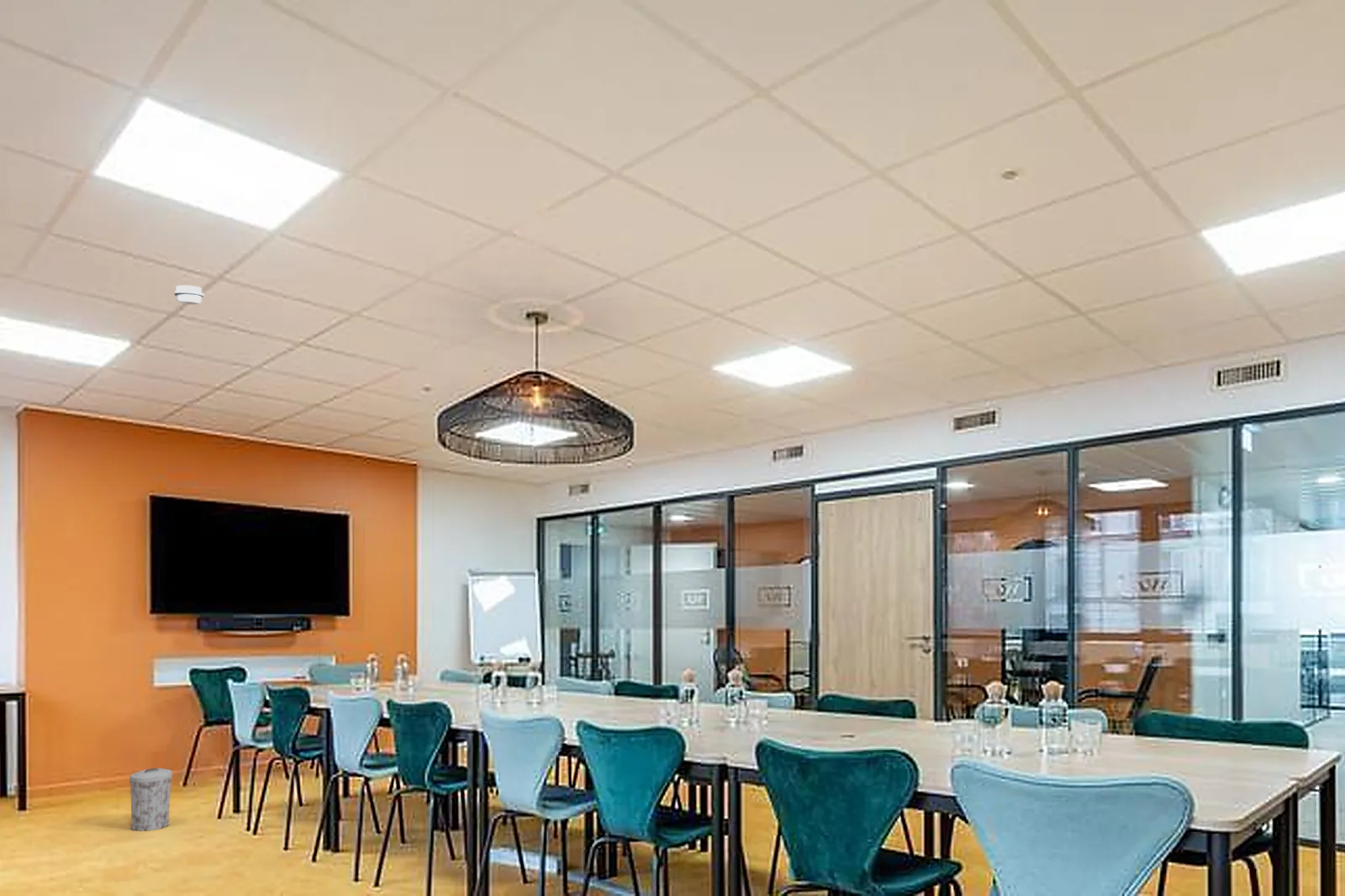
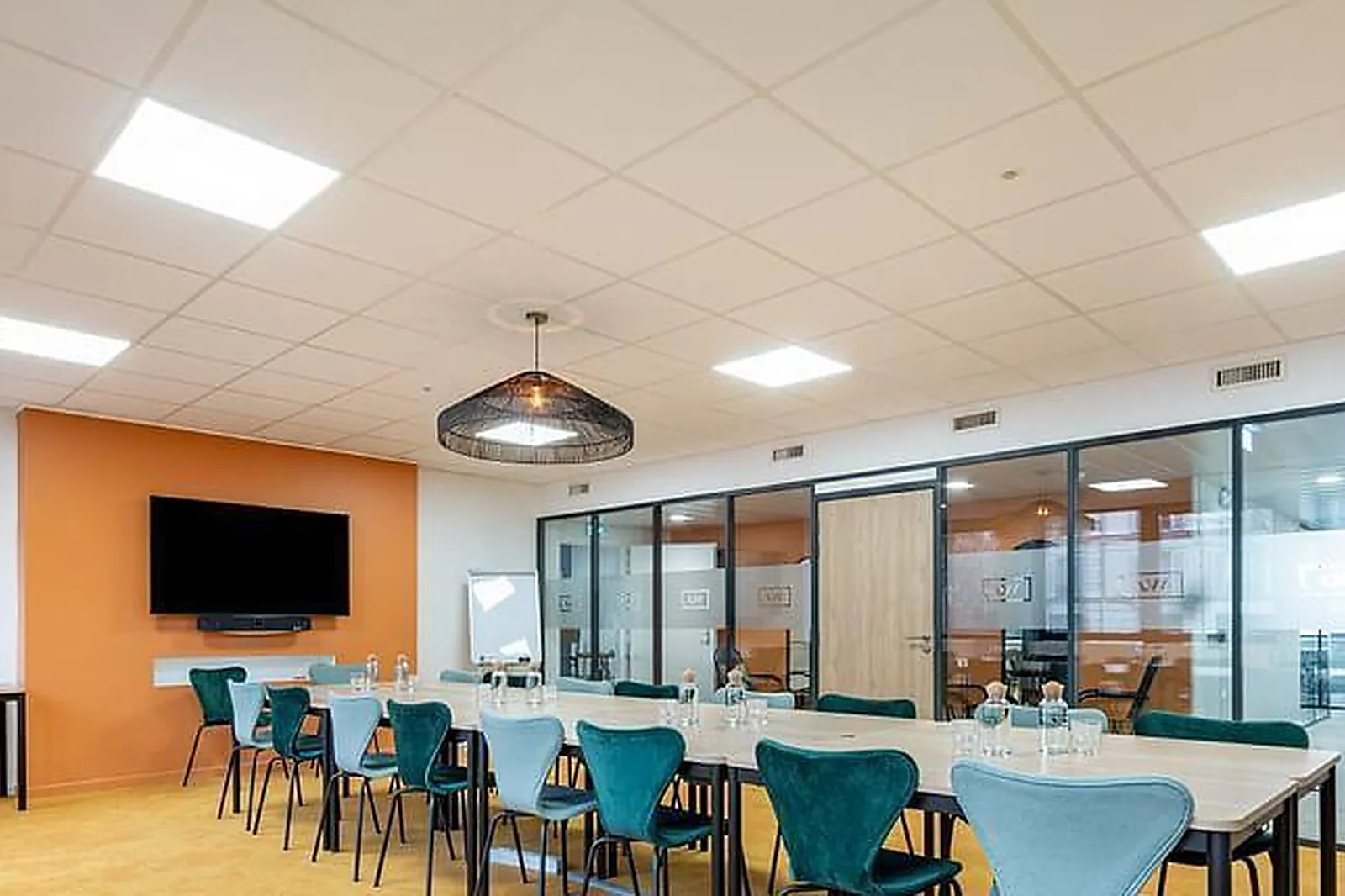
- smoke detector (188, 295)
- trash can (150, 798)
